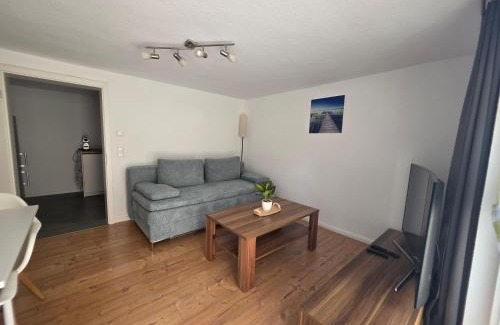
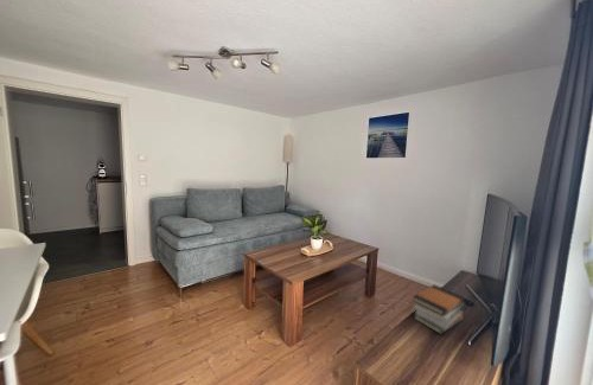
+ book stack (438, 307)
